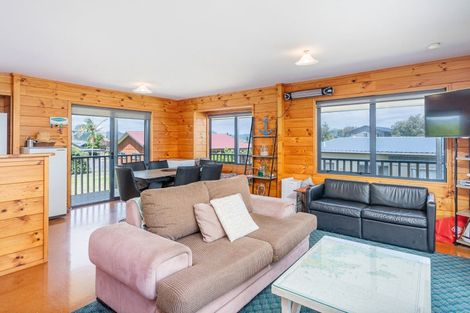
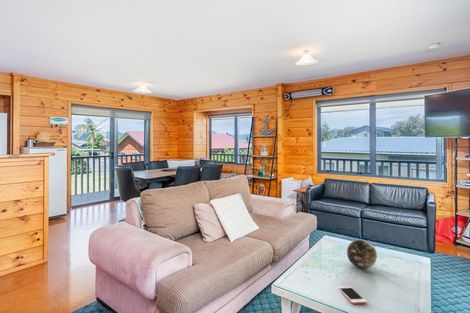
+ cell phone (351, 294)
+ decorative orb (361, 253)
